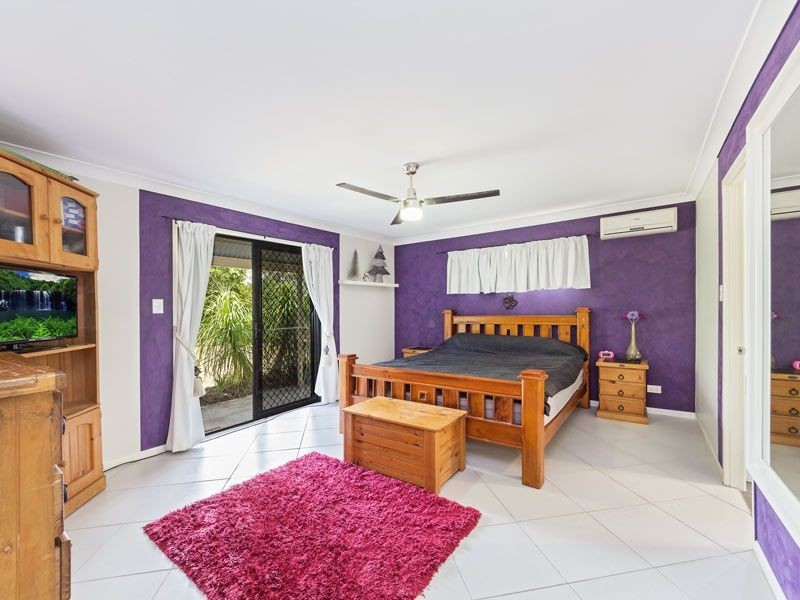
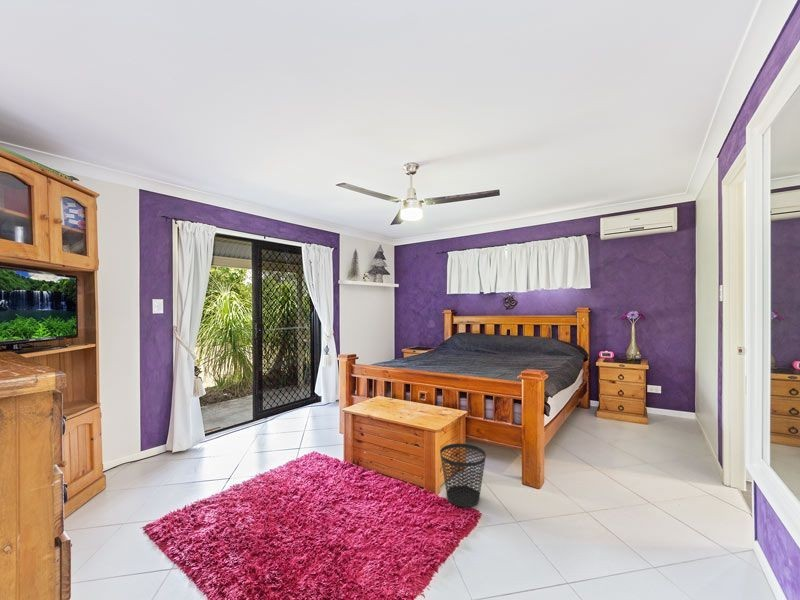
+ wastebasket (462, 475)
